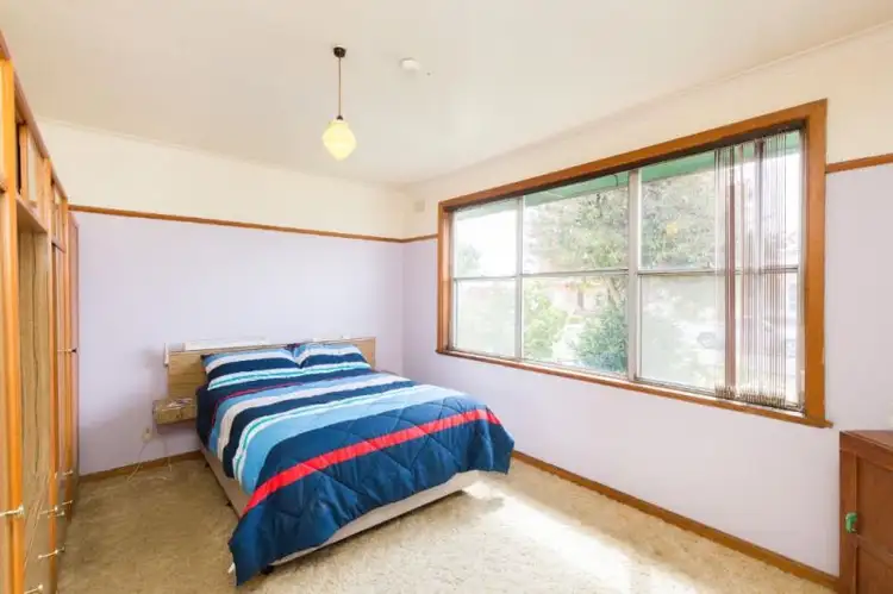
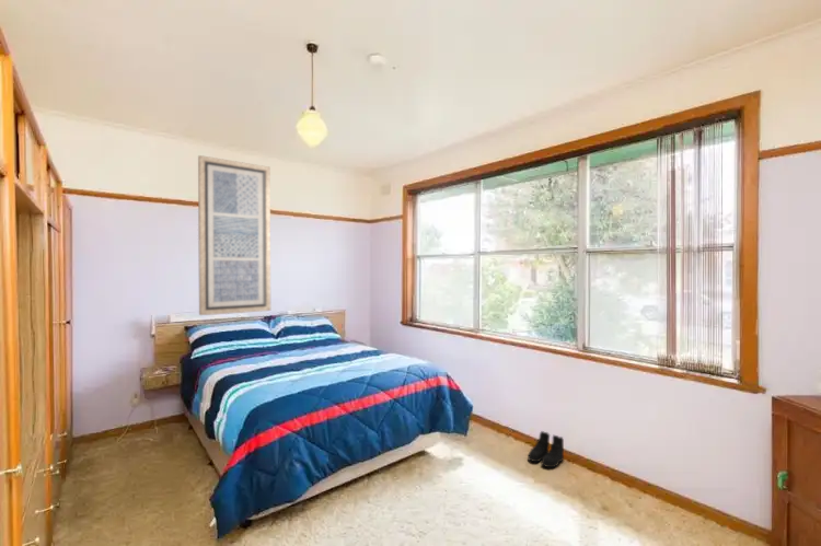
+ boots (545, 446)
+ wall art (235, 237)
